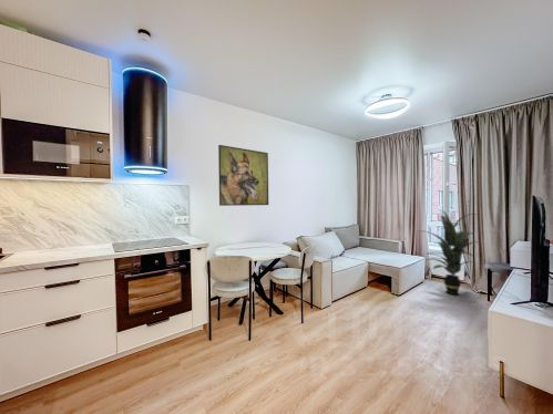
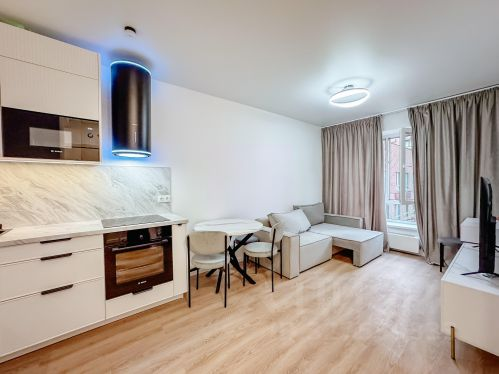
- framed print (245, 177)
- indoor plant (449, 250)
